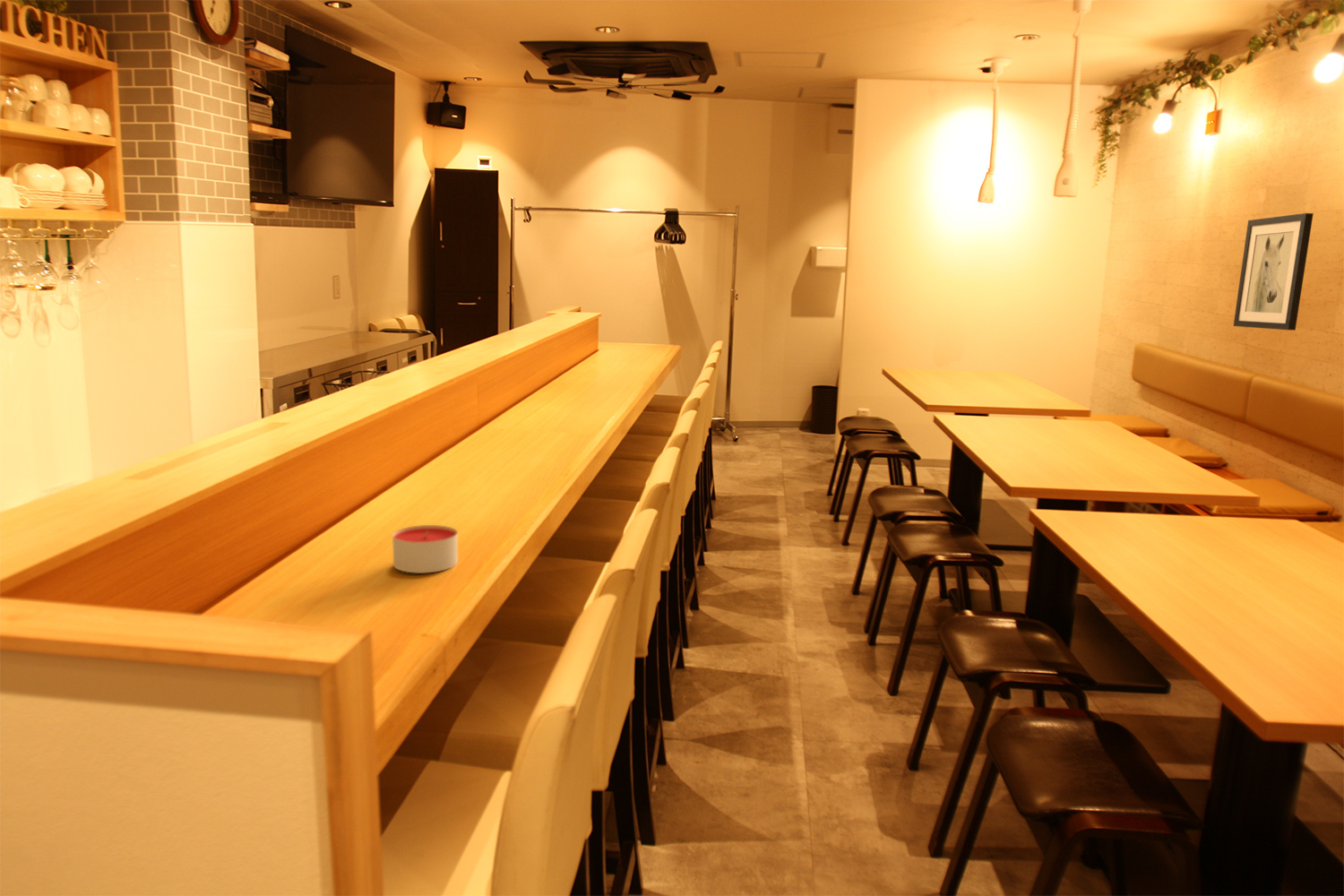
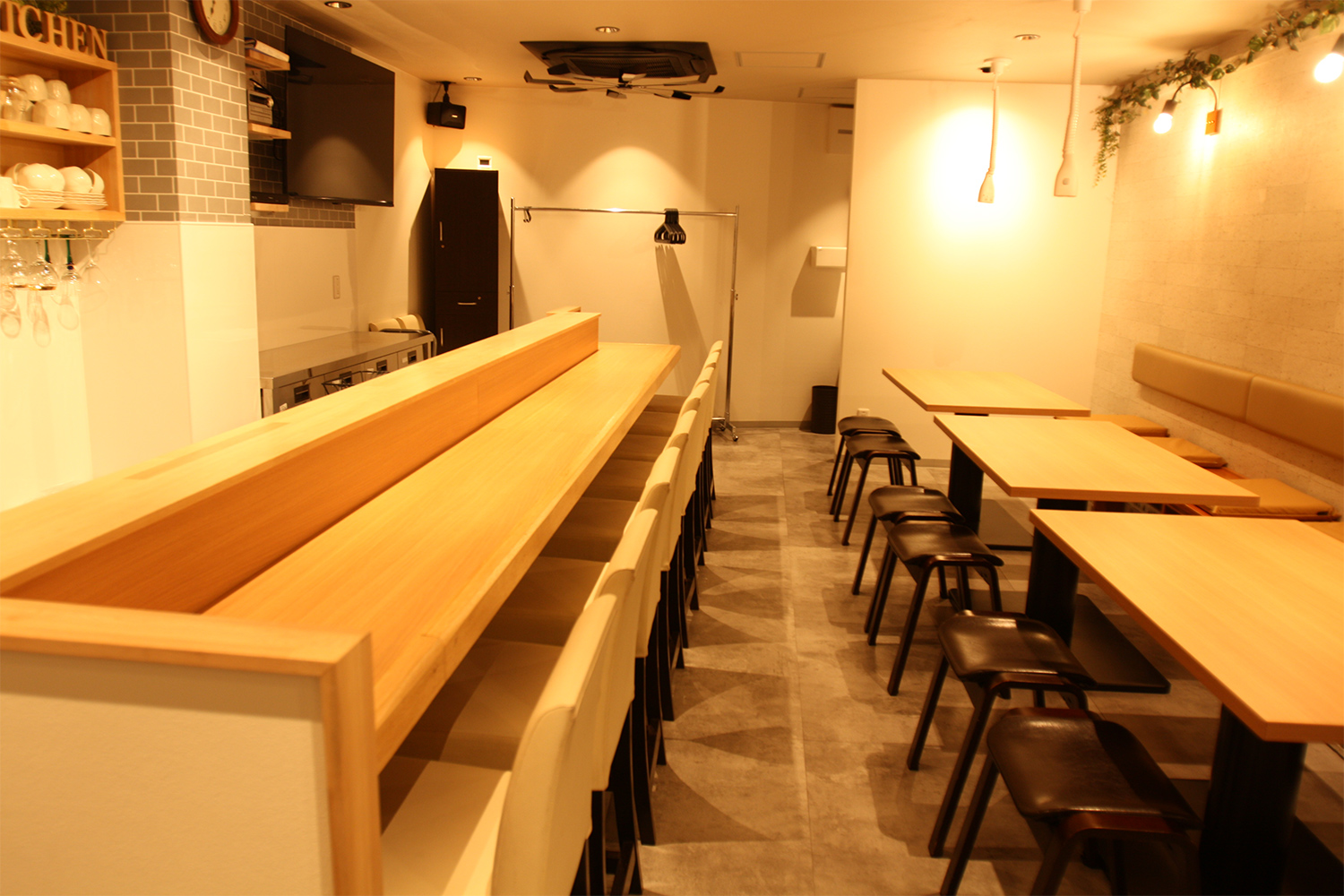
- wall art (1271, 272)
- candle (426, 547)
